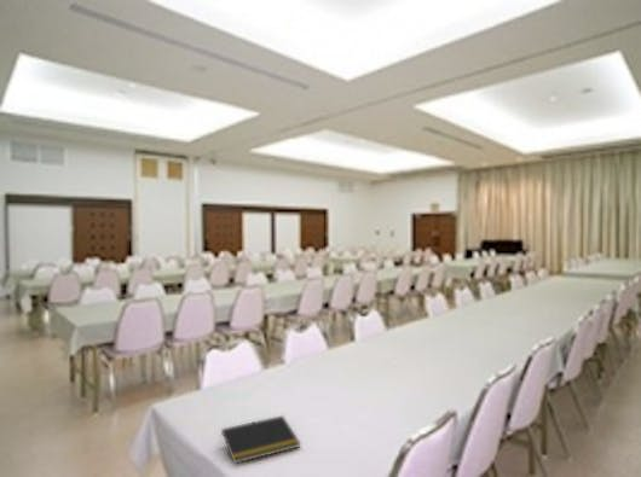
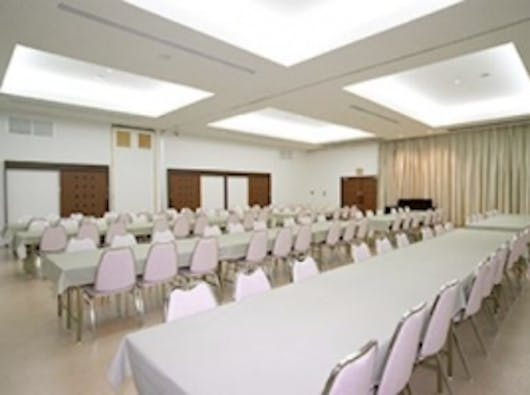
- notepad (260, 437)
